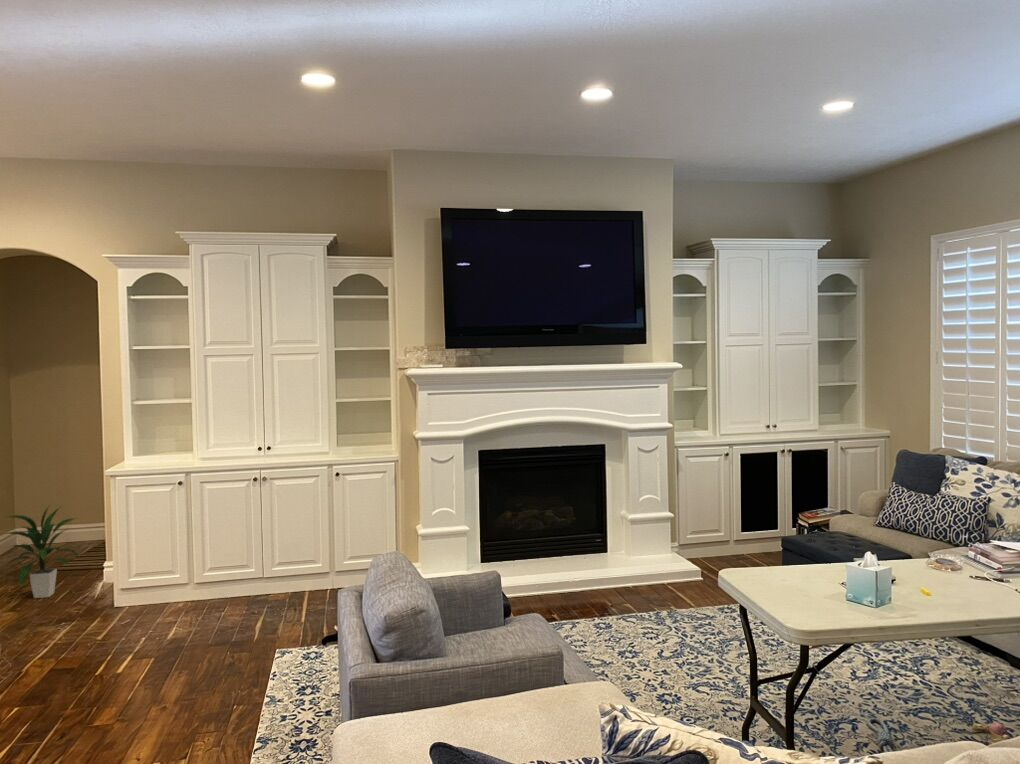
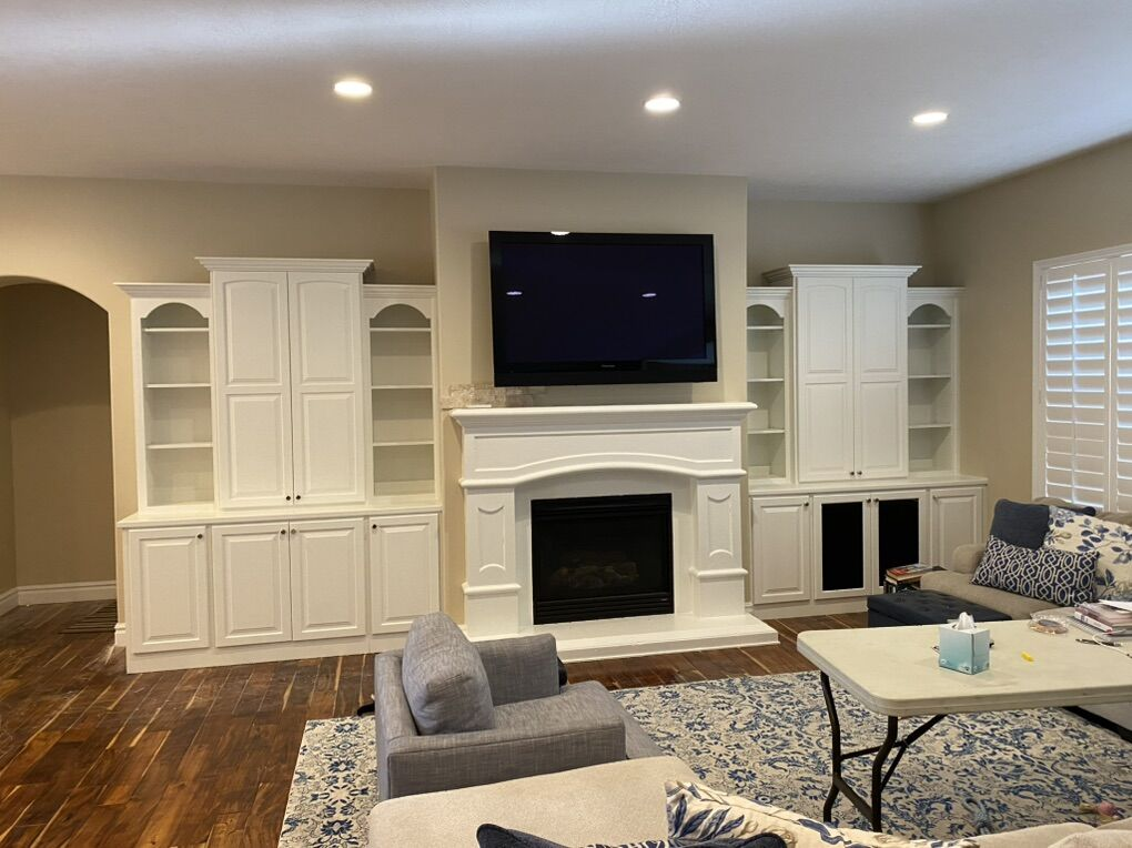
- indoor plant (39, 550)
